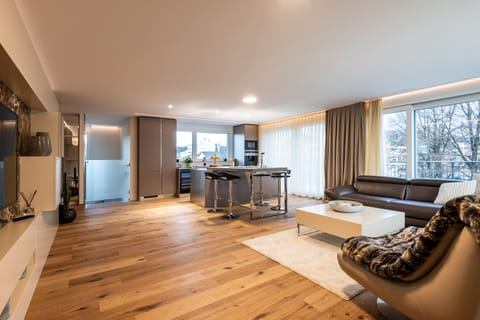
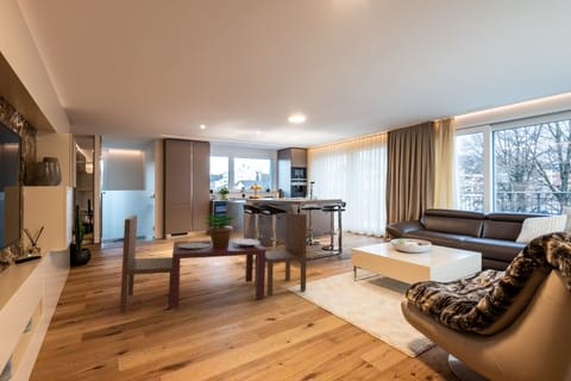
+ dining set (220, 254)
